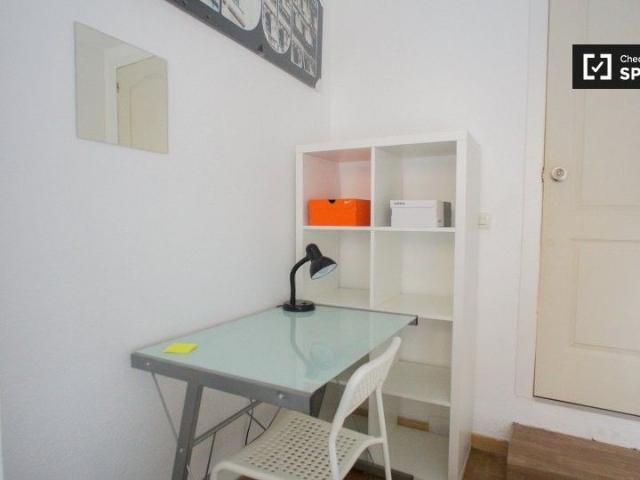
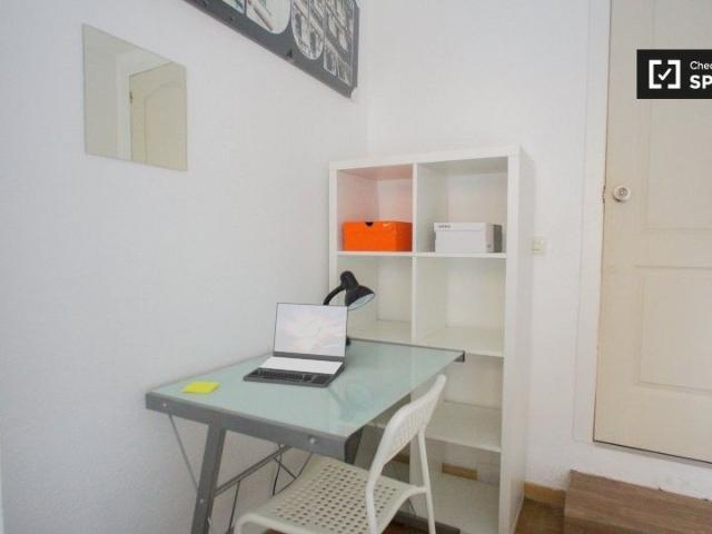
+ laptop (298, 340)
